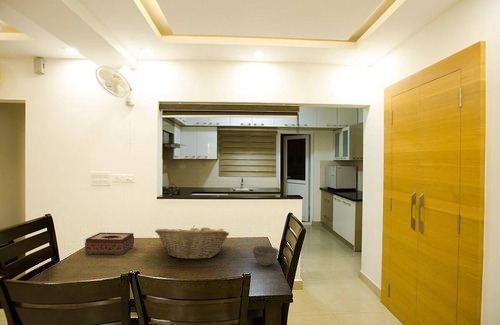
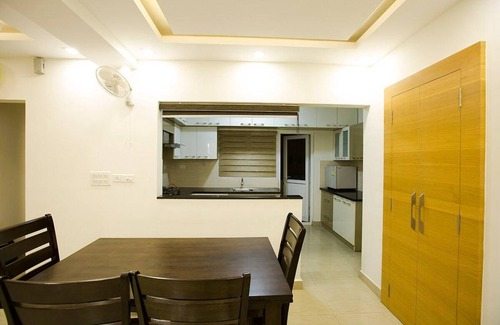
- fruit basket (192, 237)
- bowl (265, 256)
- tissue box (110, 243)
